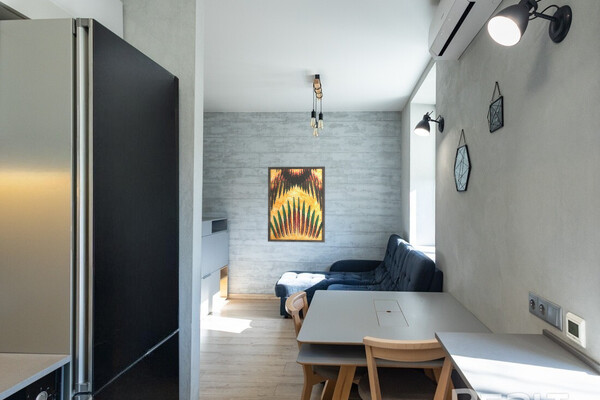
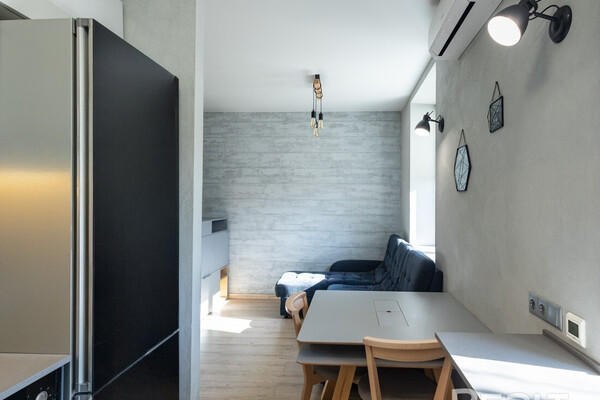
- wall art (296, 204)
